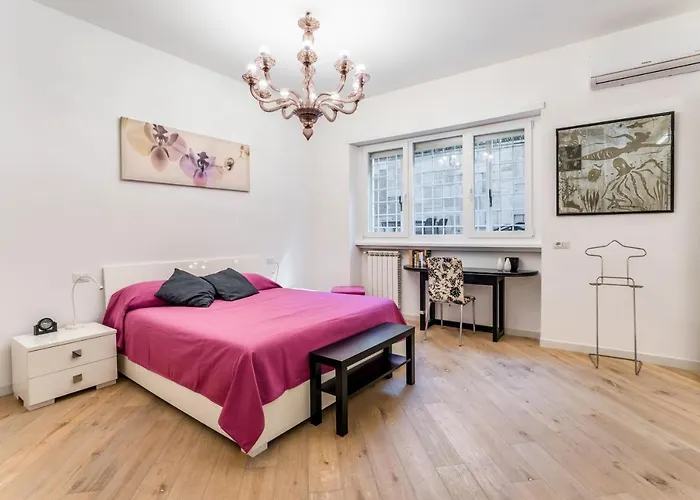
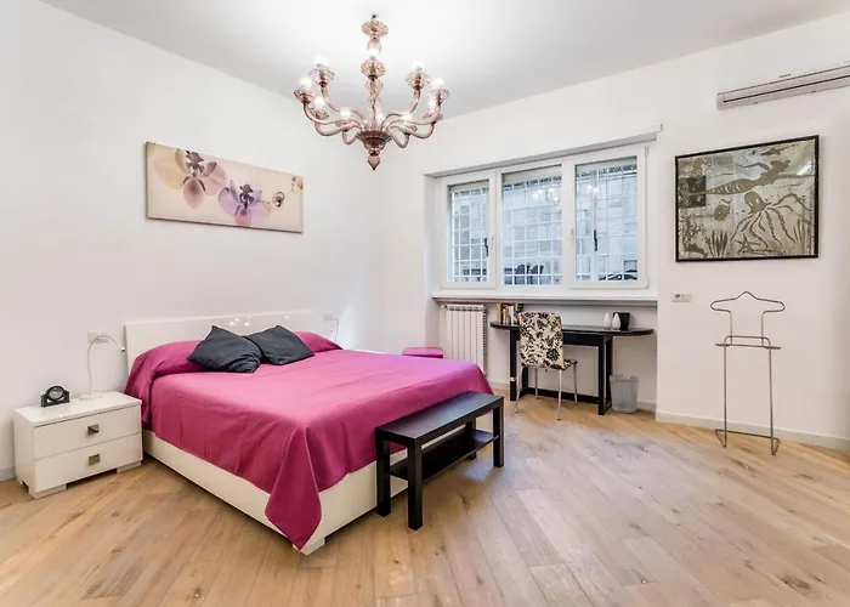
+ wastebasket (624, 392)
